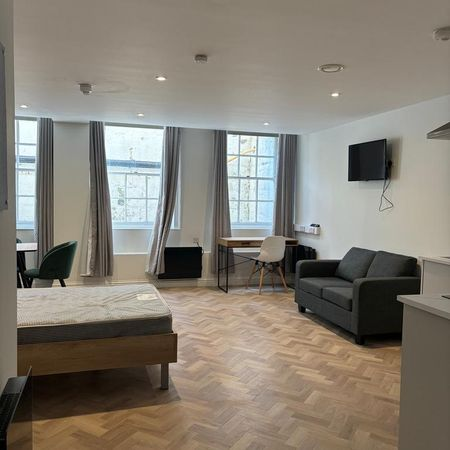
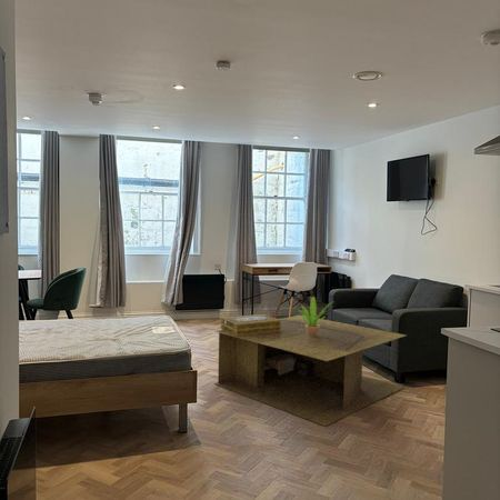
+ decorative box (249, 323)
+ potted plant (312, 317)
+ coffee table (310, 359)
